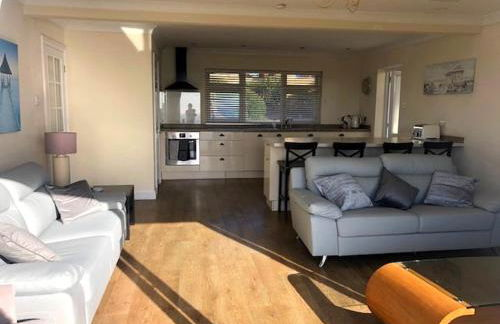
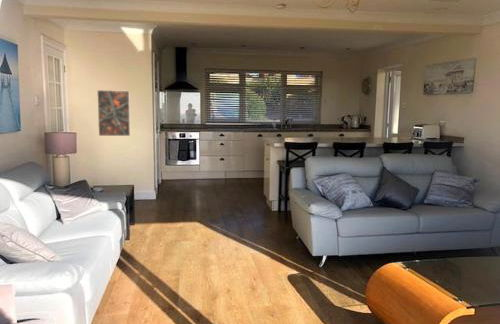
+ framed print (114, 113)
